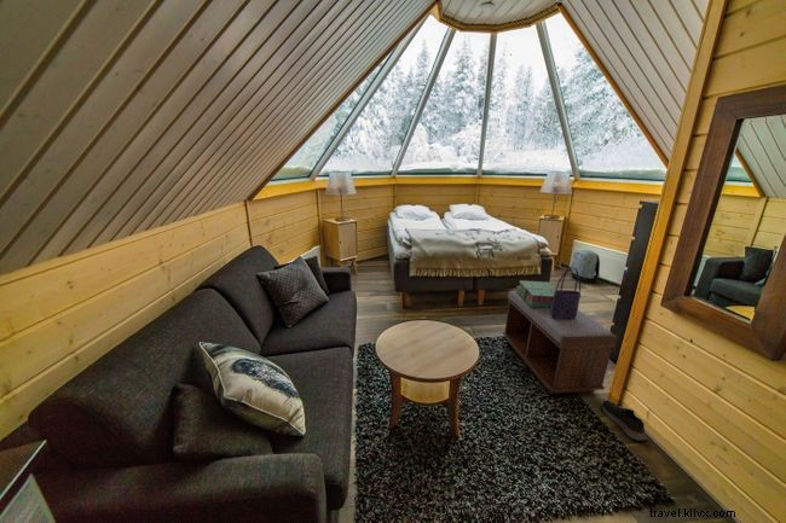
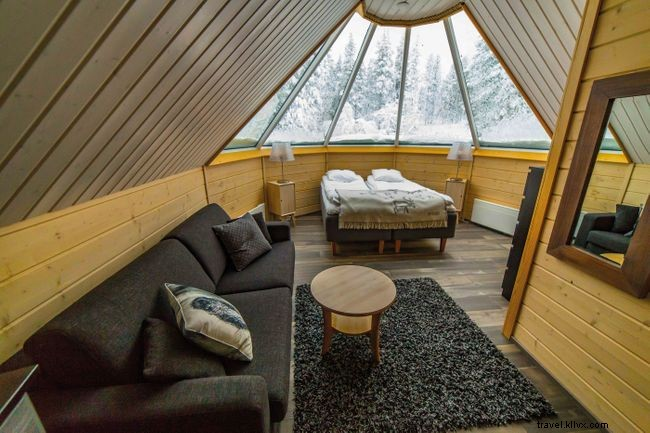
- bench (549, 336)
- shoe (625, 414)
- tote bag (567, 292)
- backpack (584, 265)
- stack of books (541, 294)
